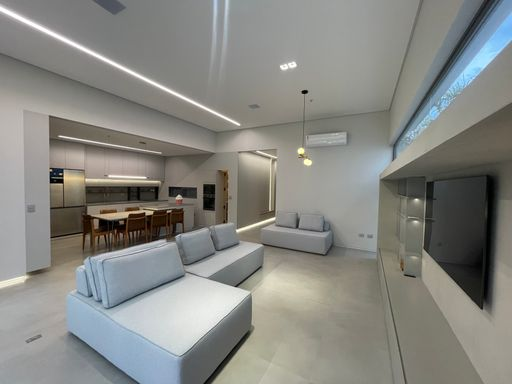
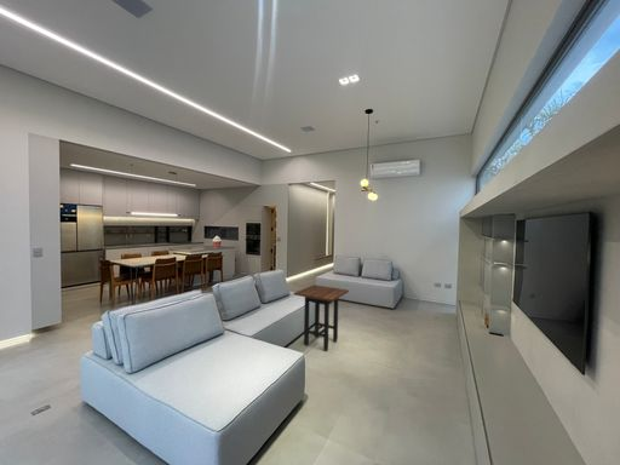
+ side table (318, 317)
